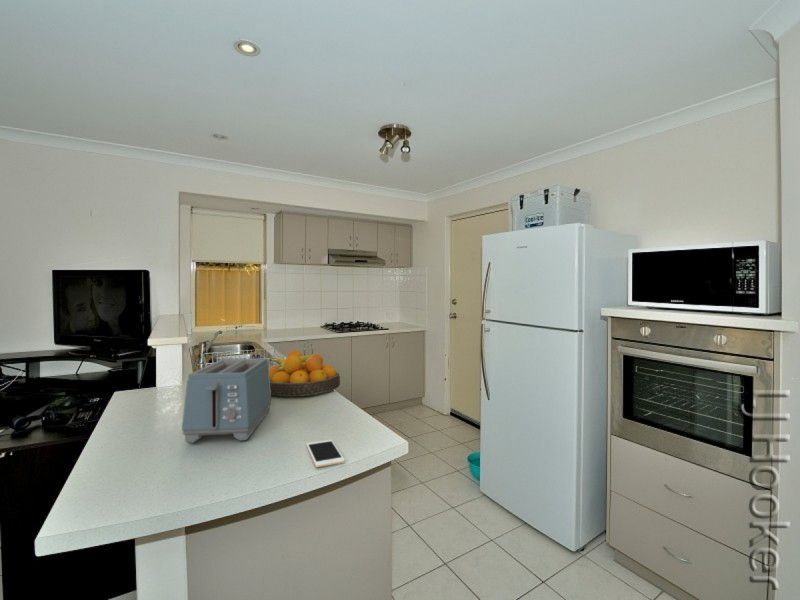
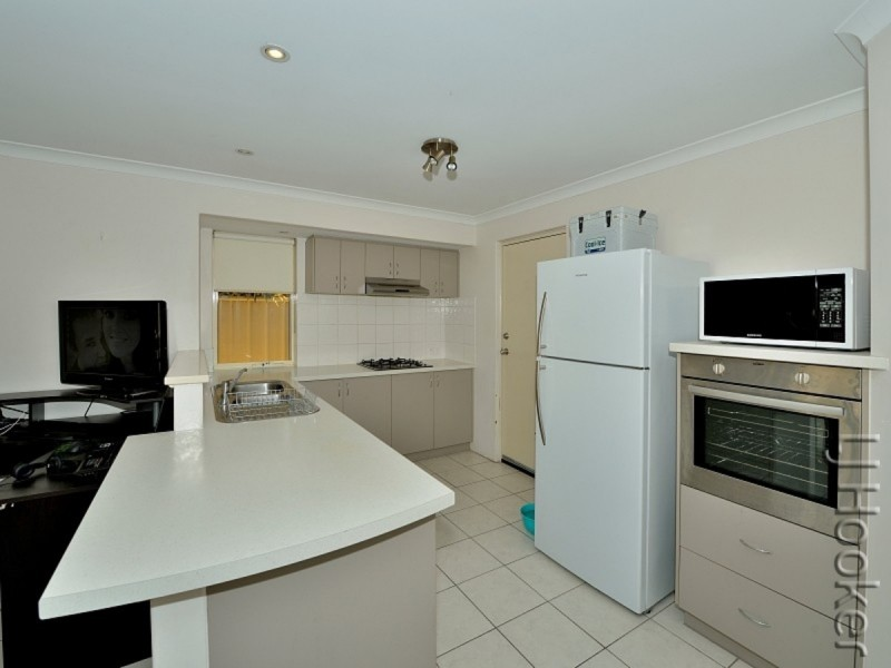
- toaster (230, 397)
- fruit bowl (301, 369)
- cell phone (324, 452)
